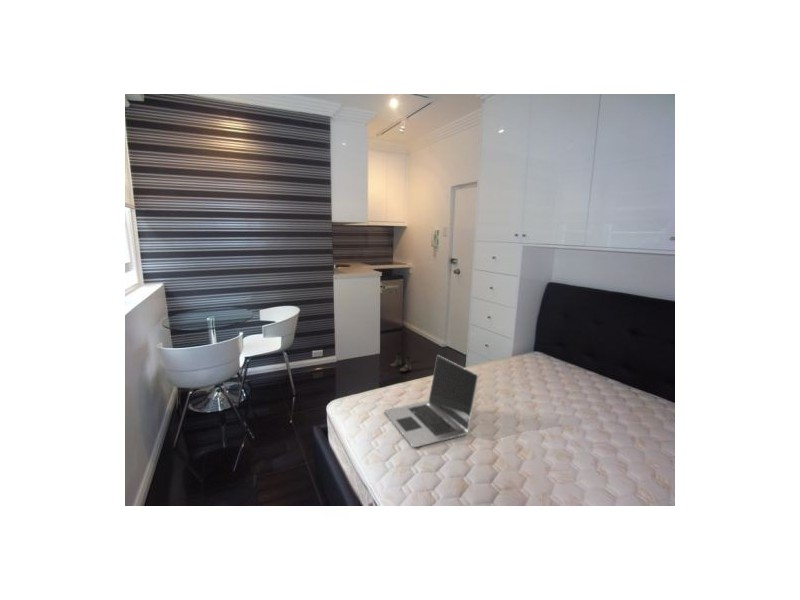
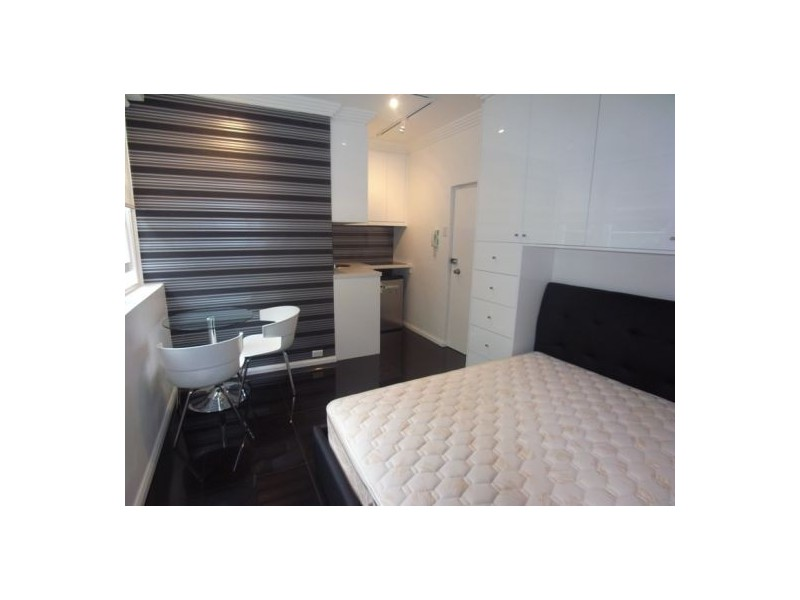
- boots (400, 362)
- laptop (429, 396)
